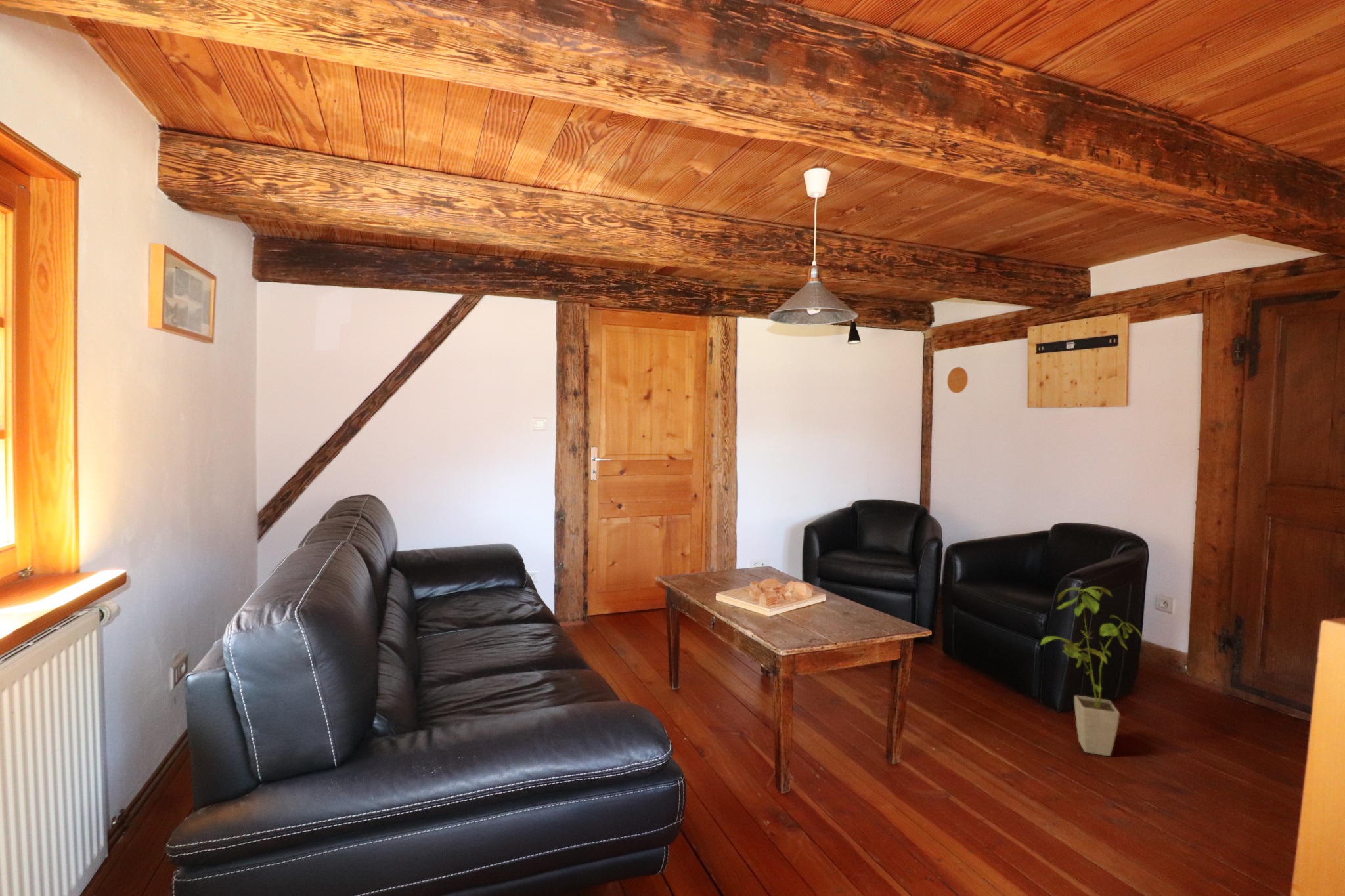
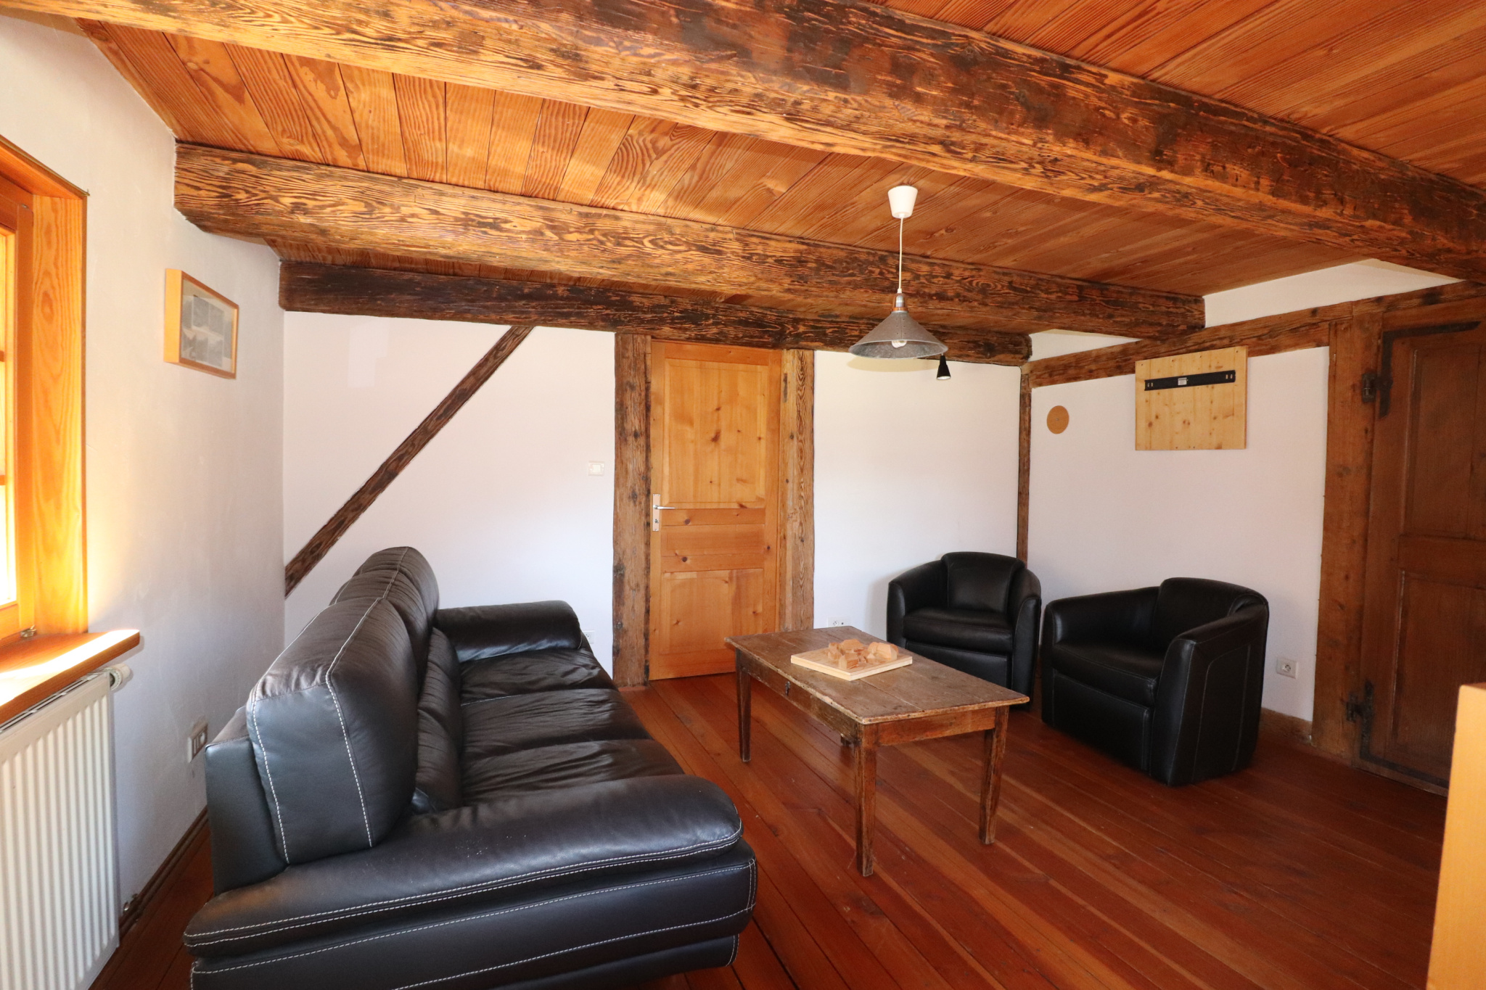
- house plant (1085, 665)
